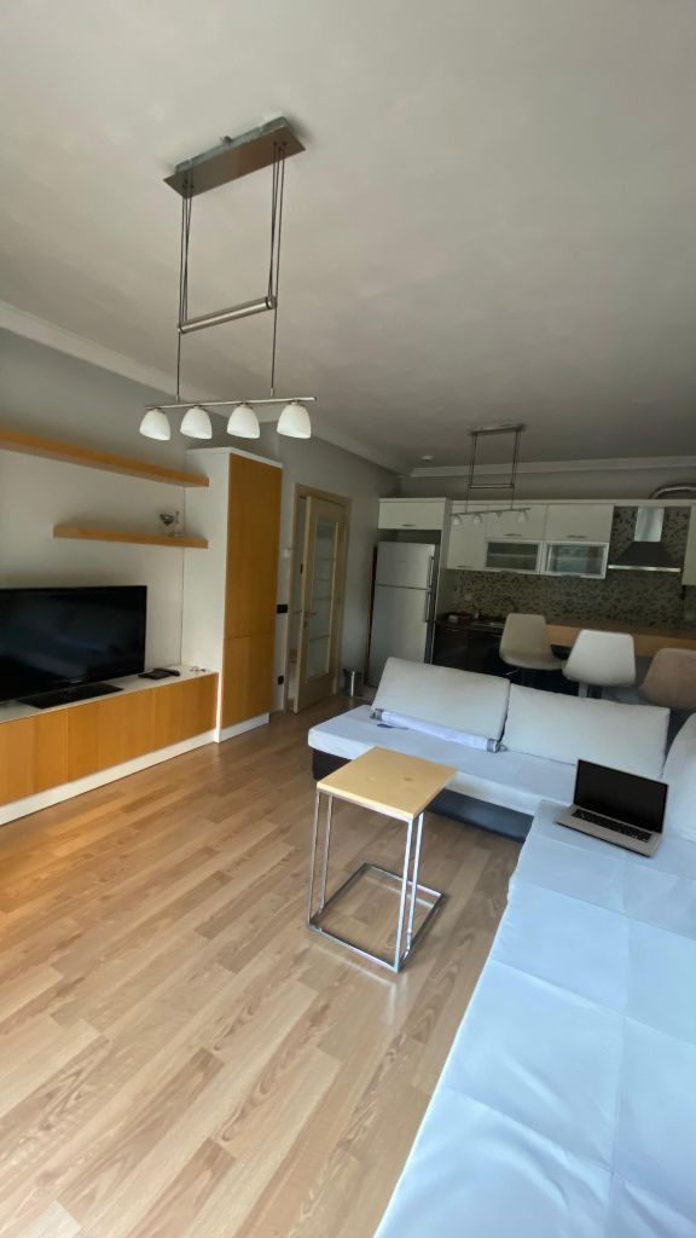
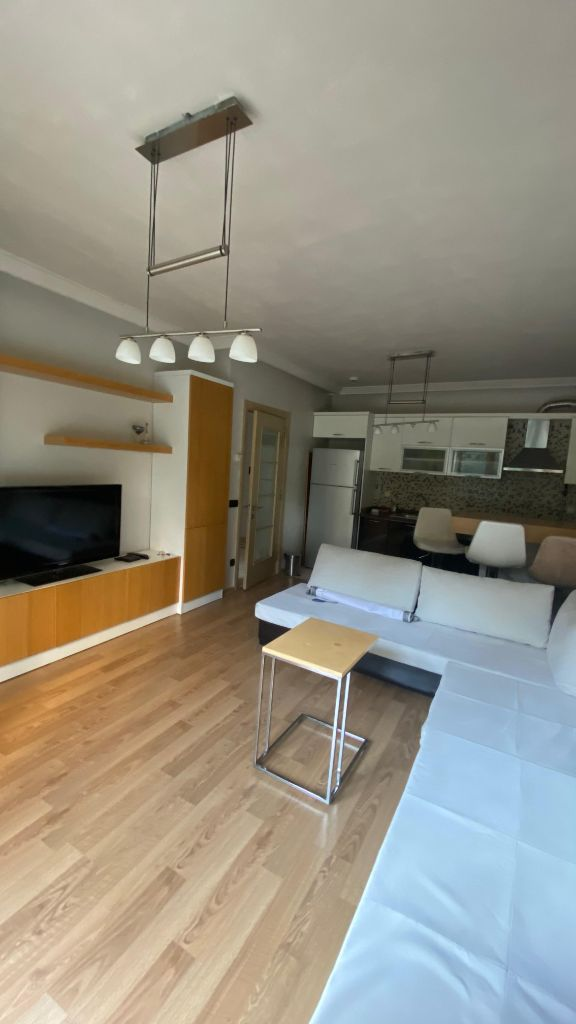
- laptop (610, 803)
